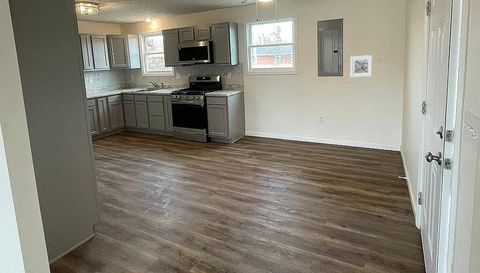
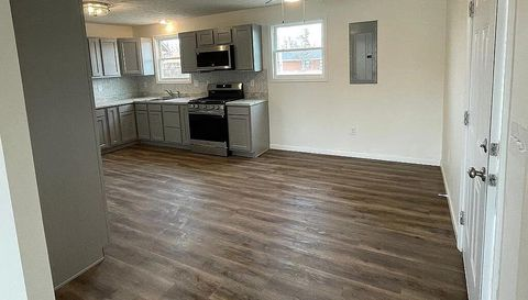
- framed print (361, 66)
